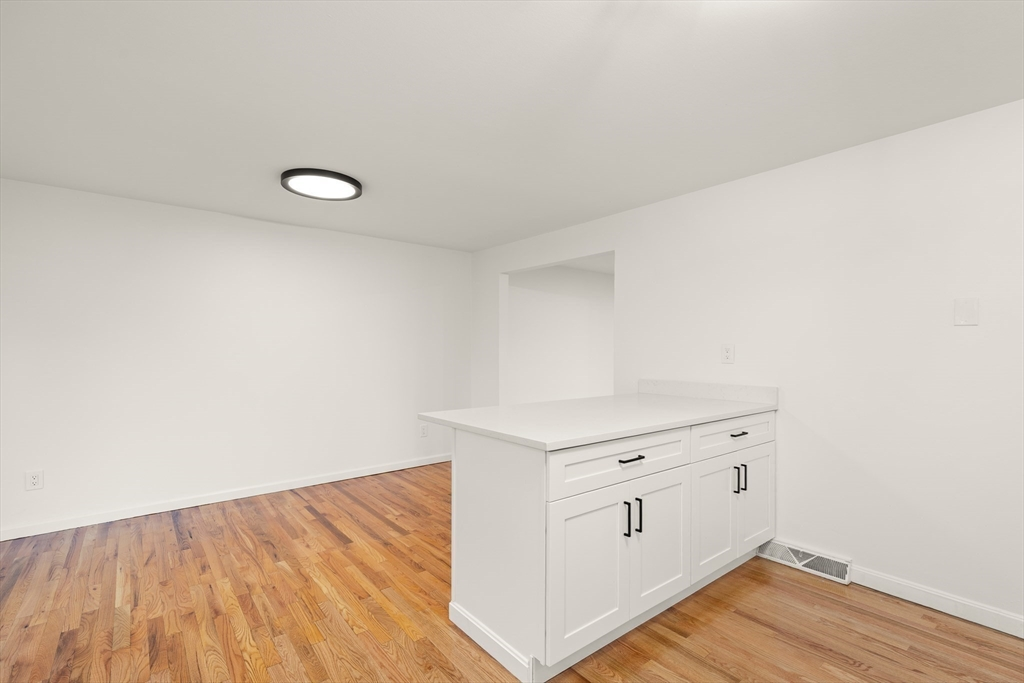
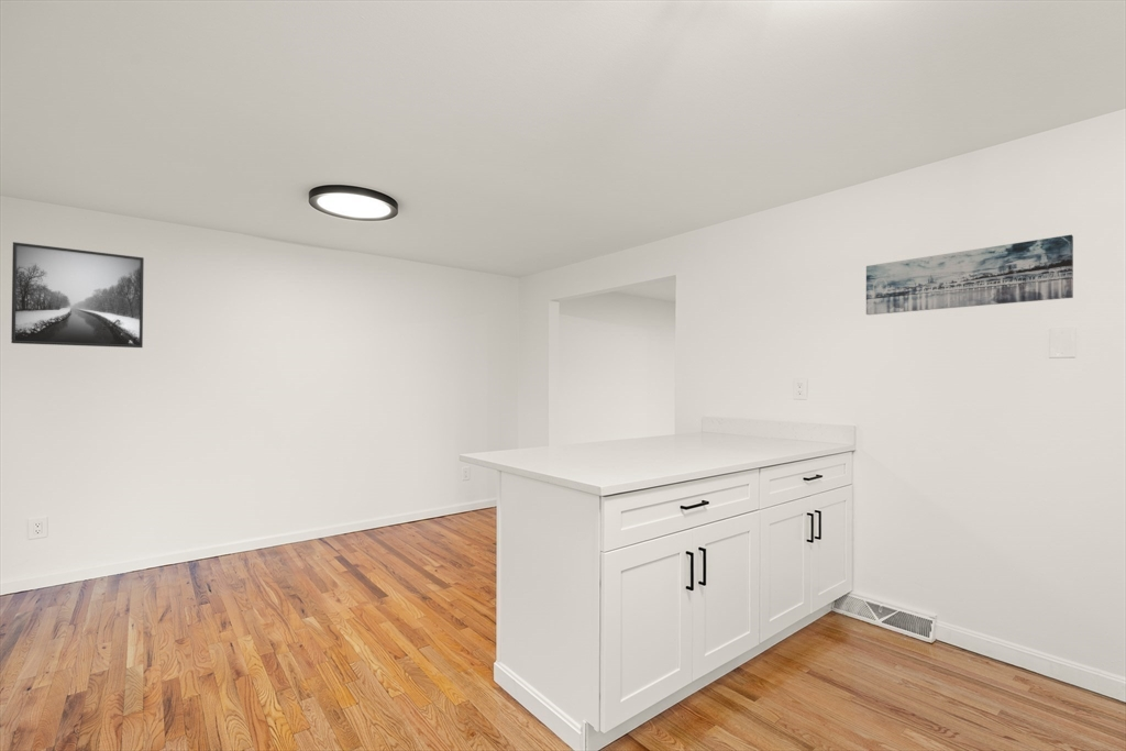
+ wall art (957, 279)
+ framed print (81, 298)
